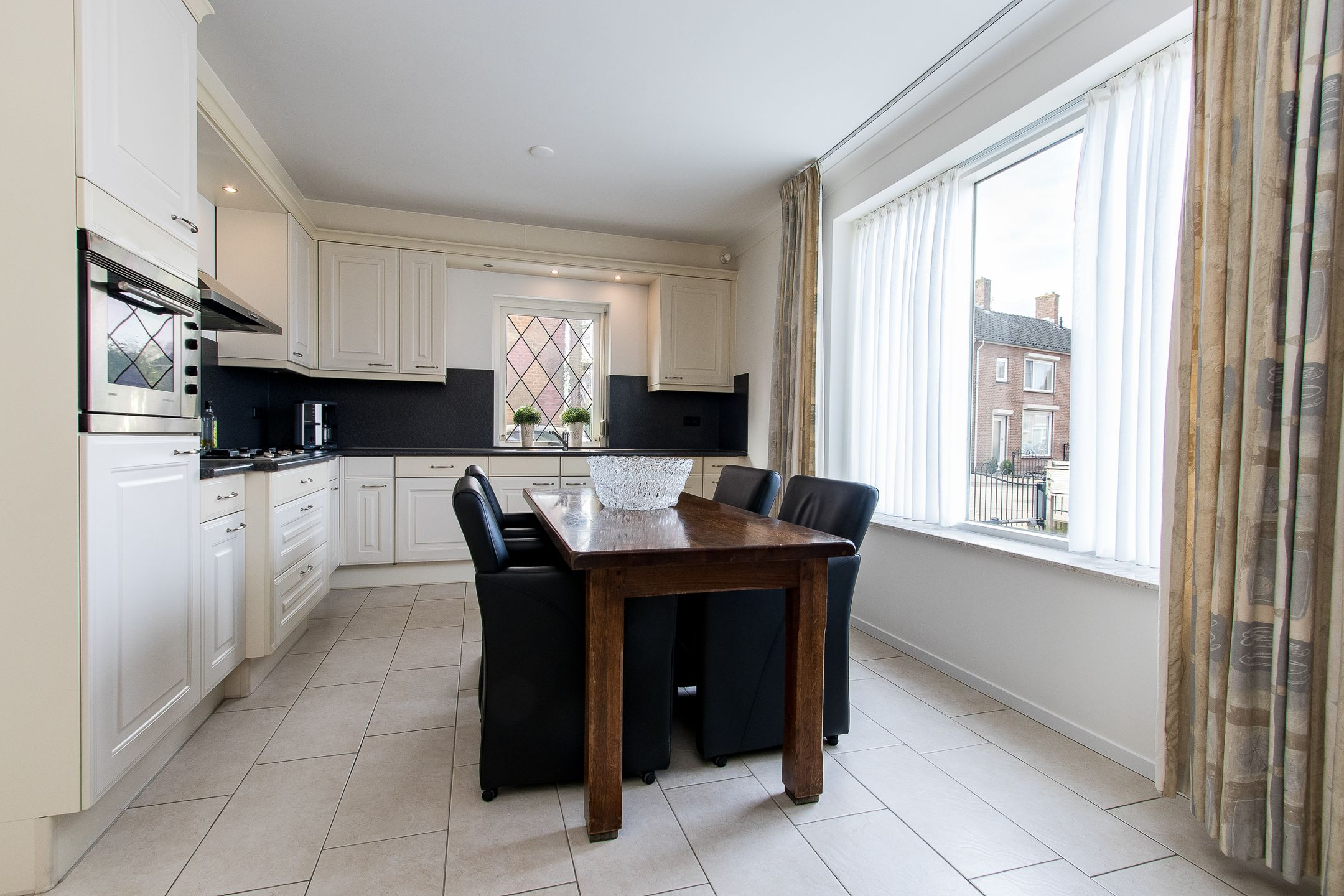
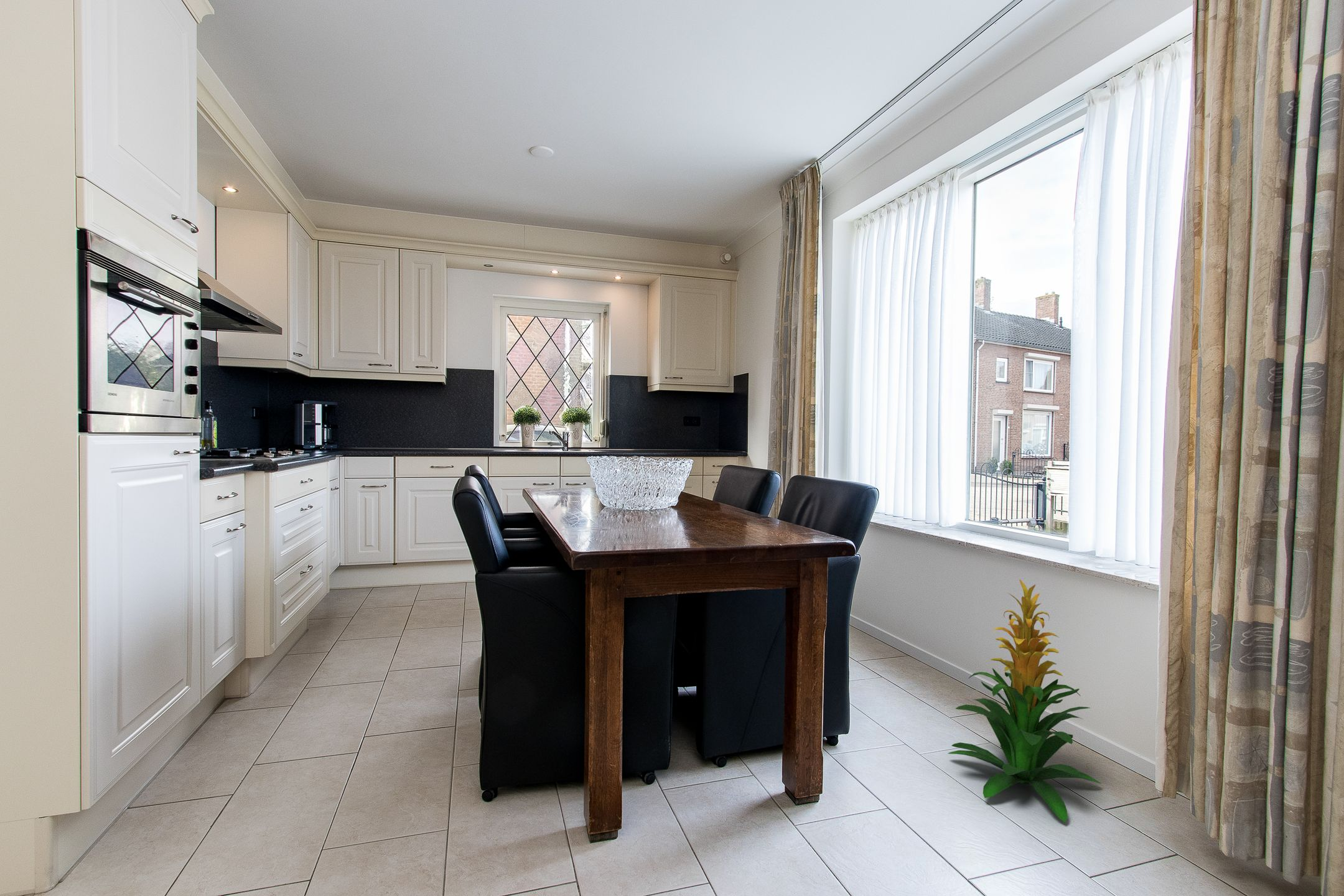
+ indoor plant (1027, 683)
